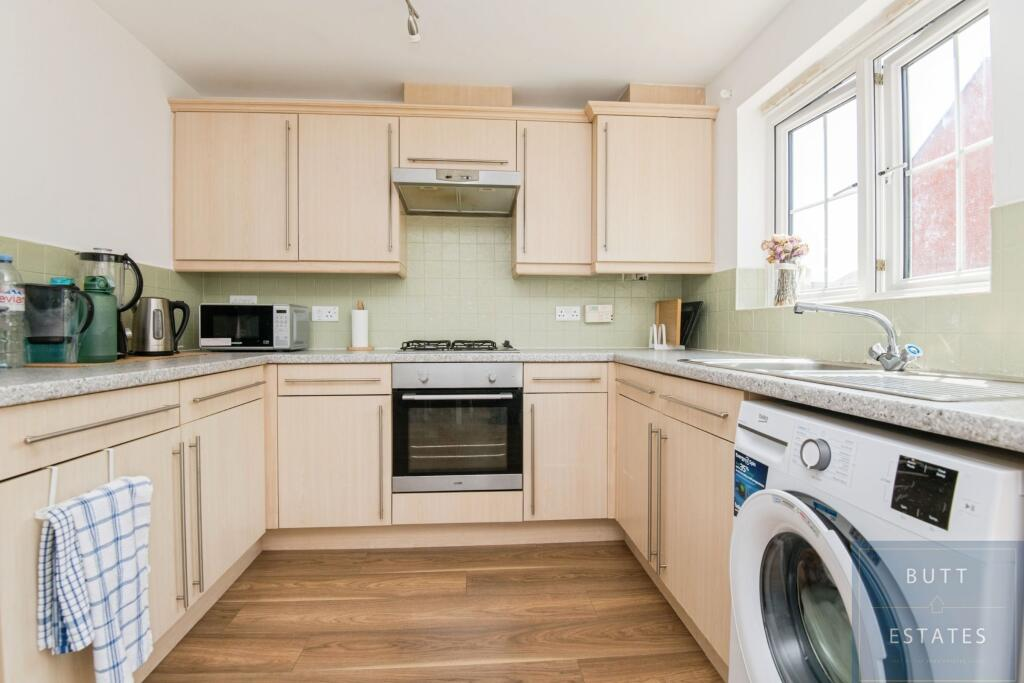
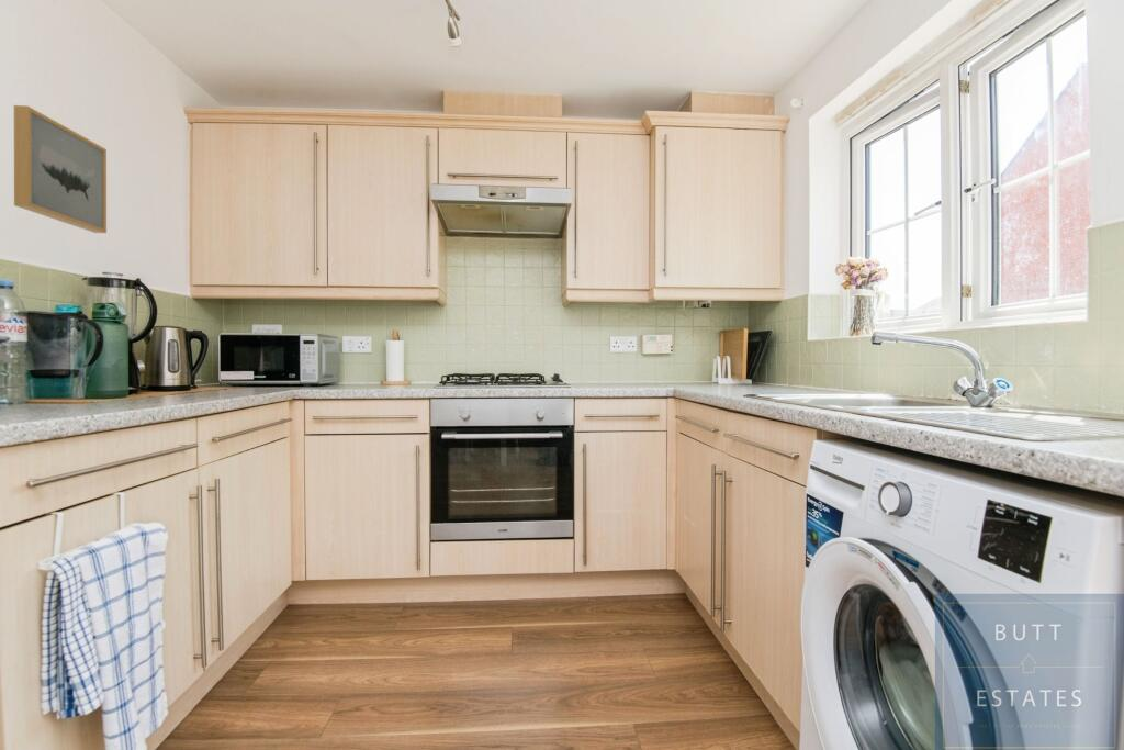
+ wall art (64, 175)
